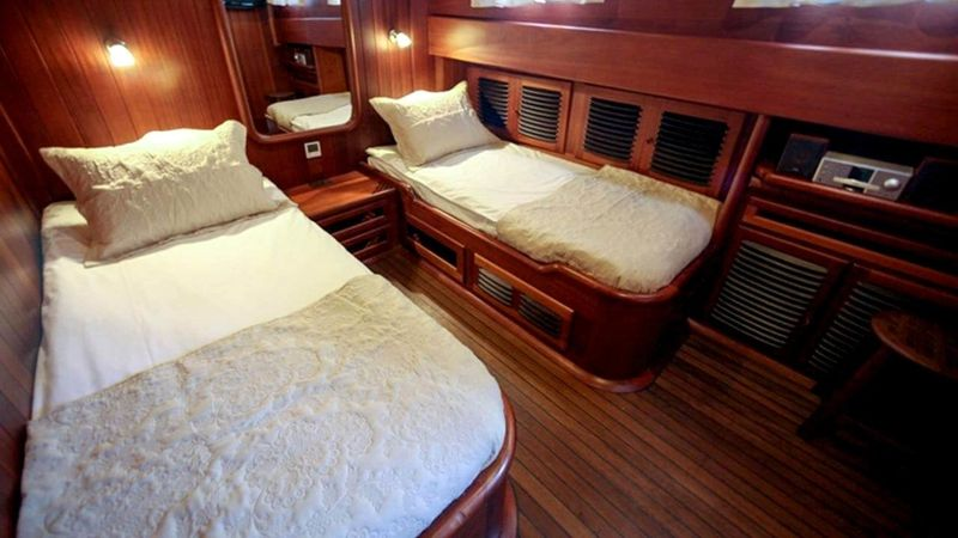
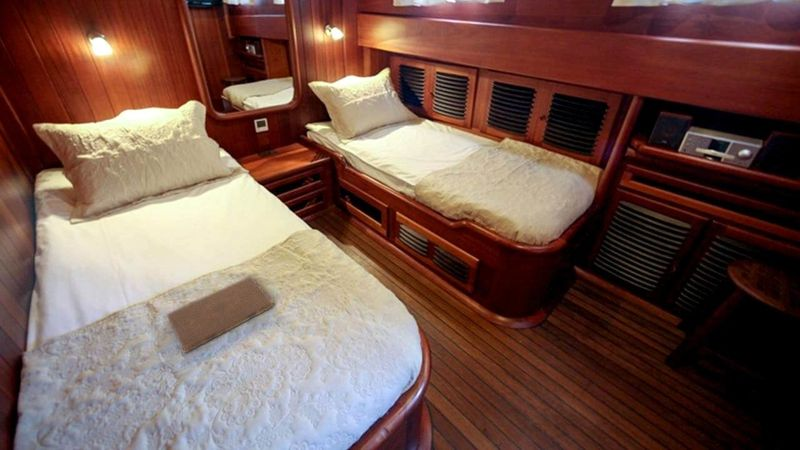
+ book (222, 310)
